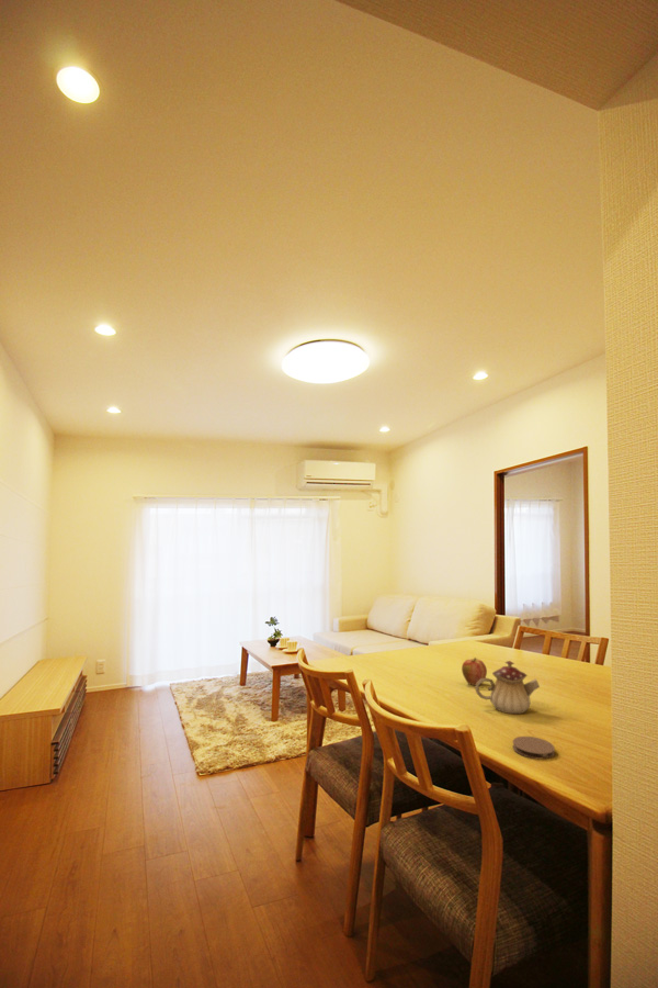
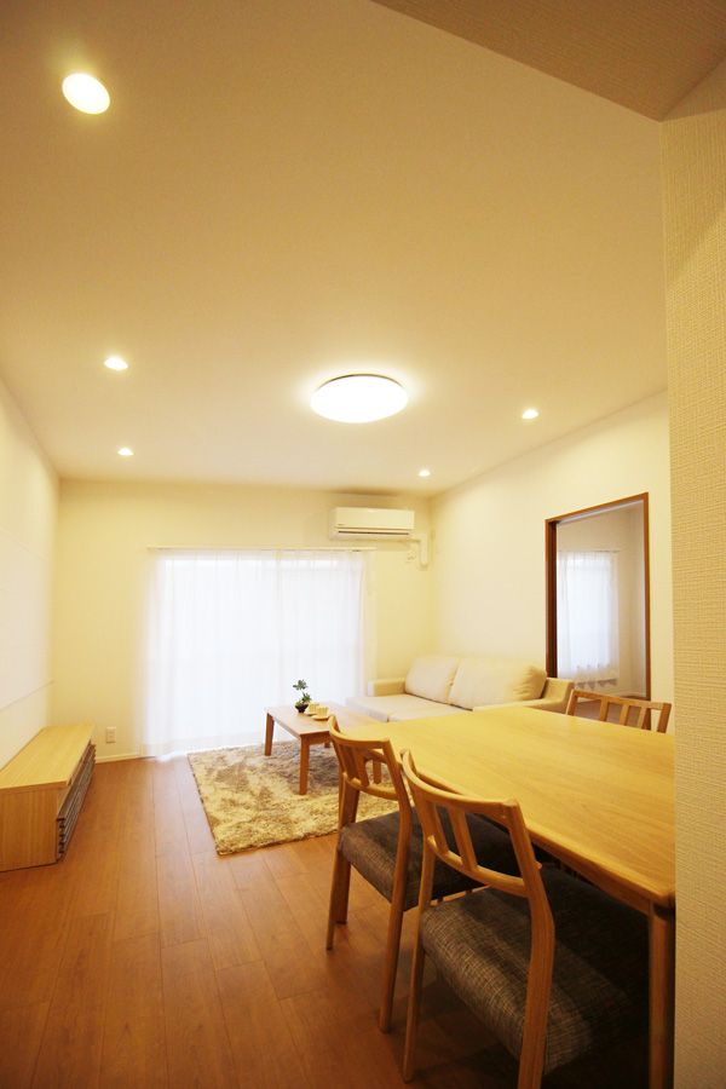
- apple (474, 670)
- teapot (507, 684)
- coaster (533, 746)
